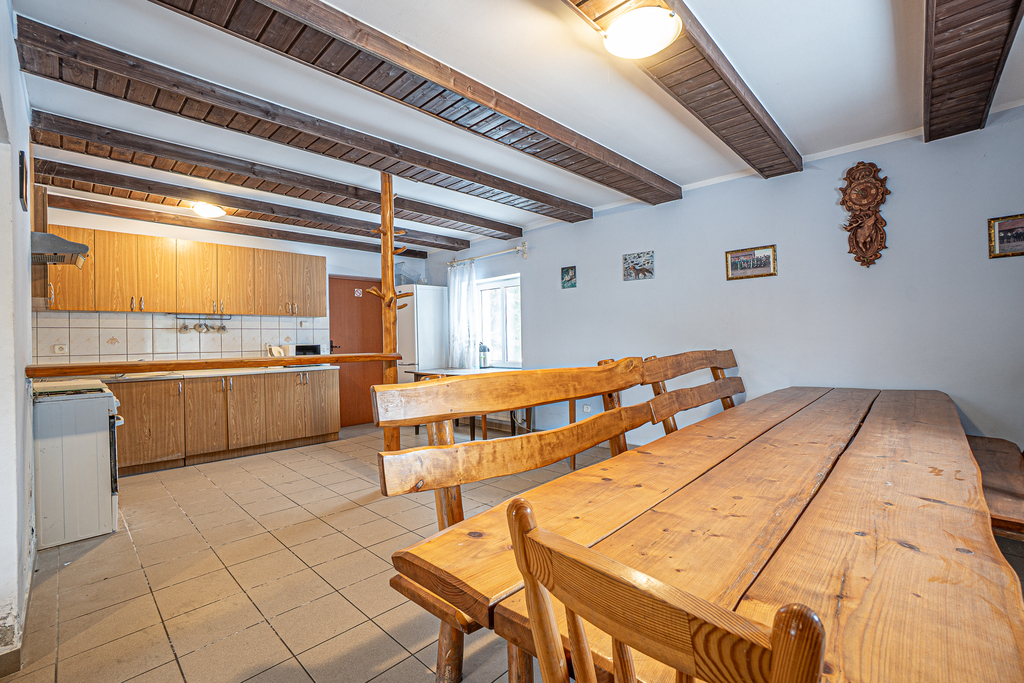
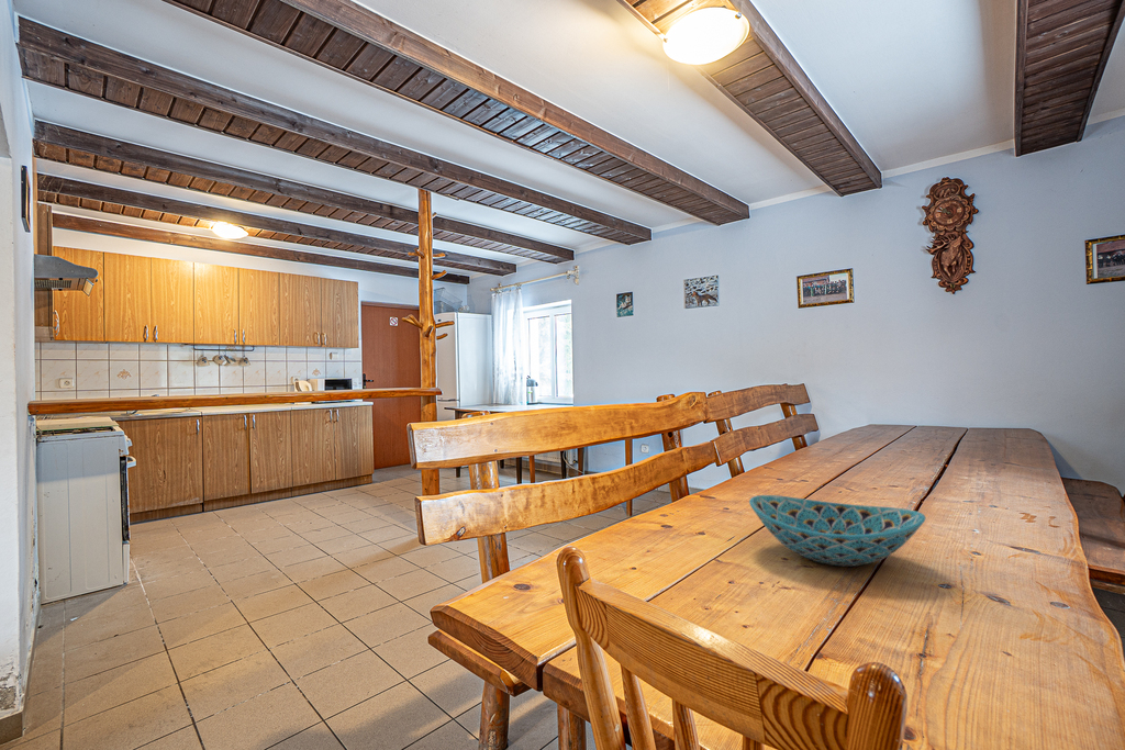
+ bowl (831, 531)
